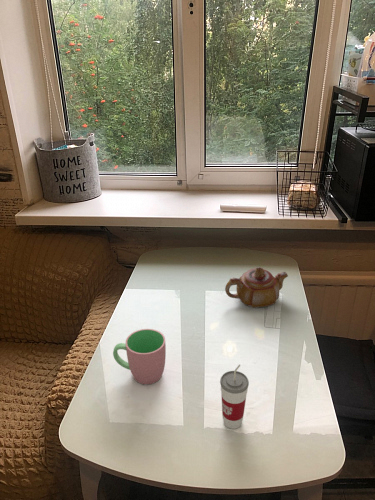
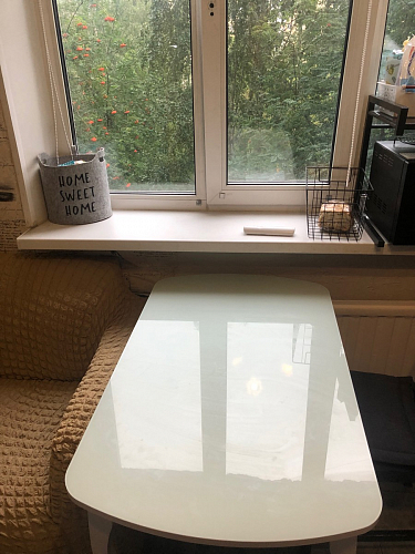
- teapot (256, 283)
- cup (140, 357)
- cup (233, 394)
